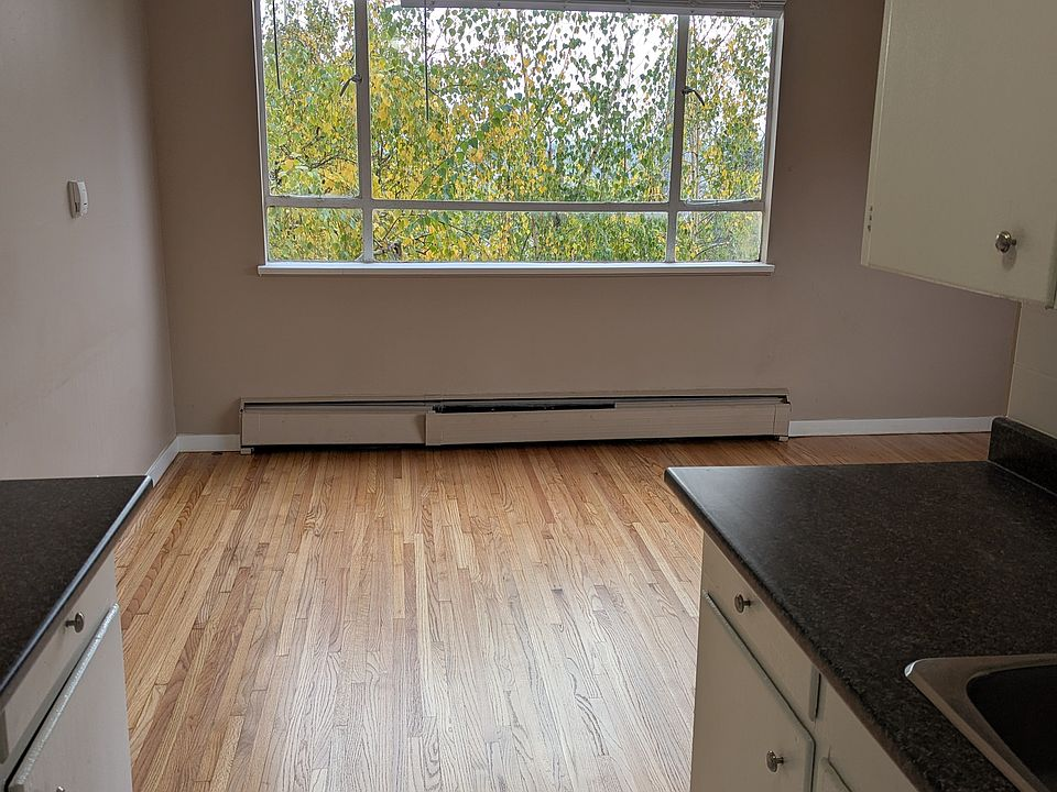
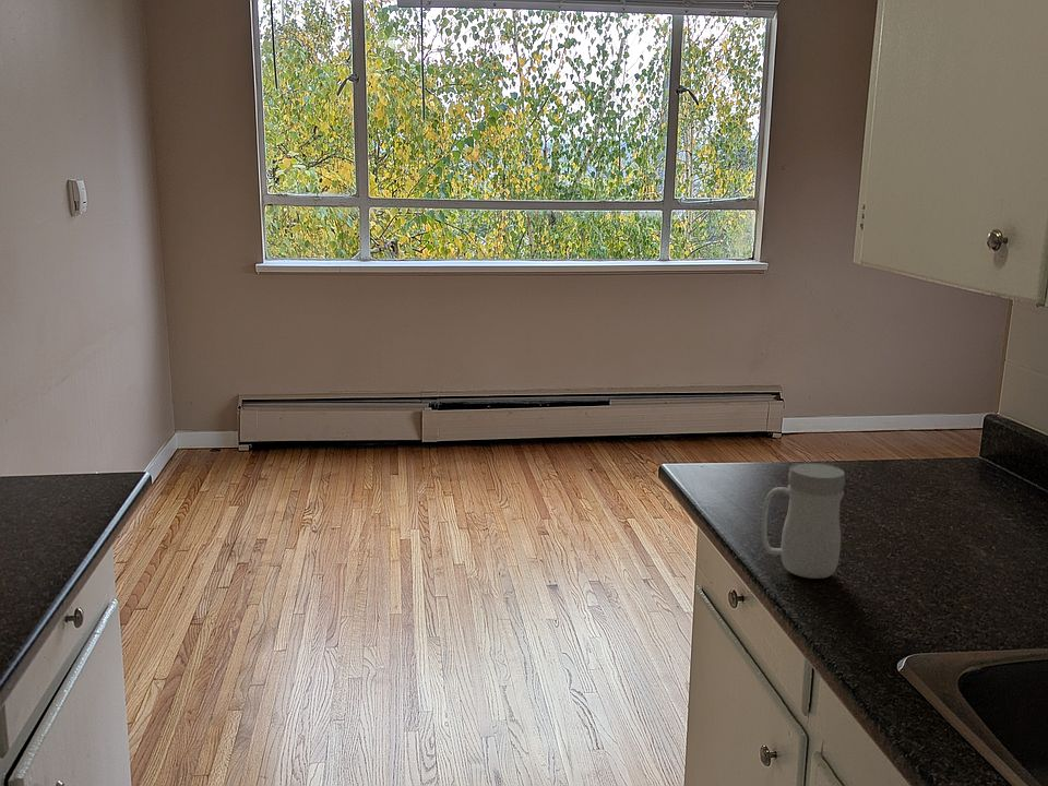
+ mug (801, 519)
